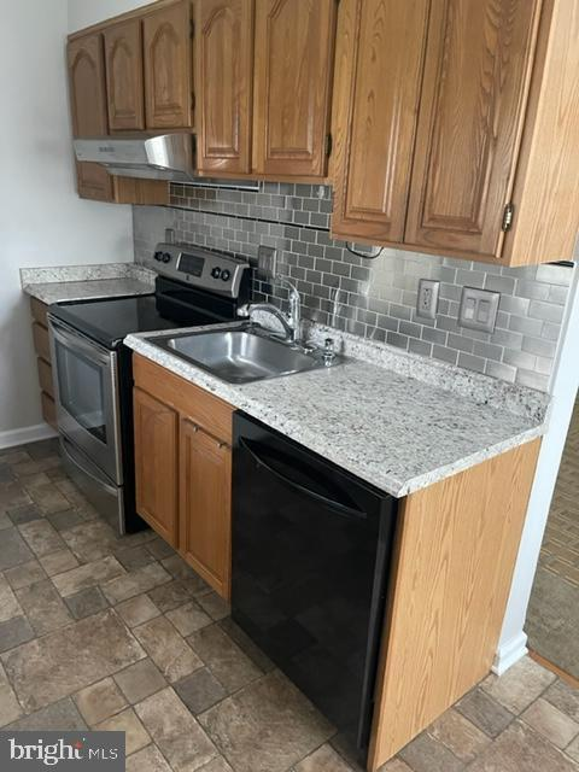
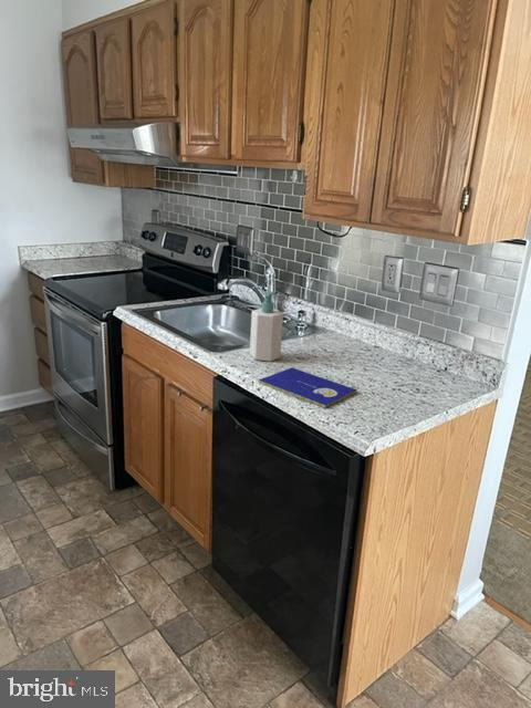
+ soap bottle (267, 324)
+ booklet (306, 385)
